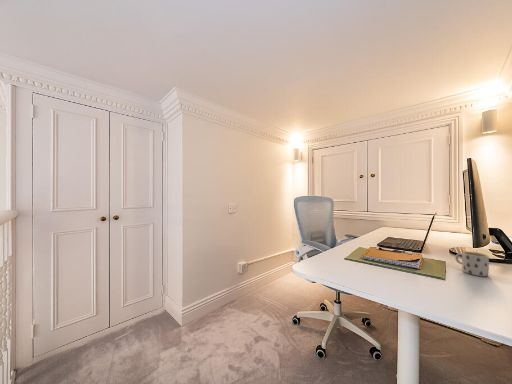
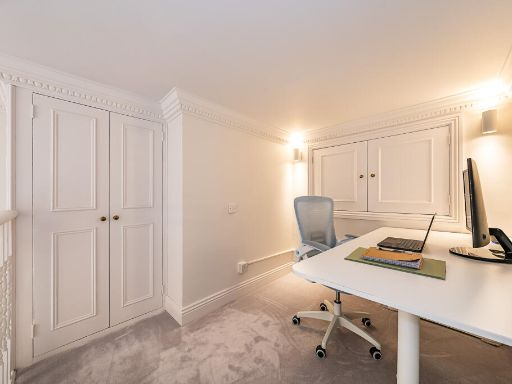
- mug (470, 262)
